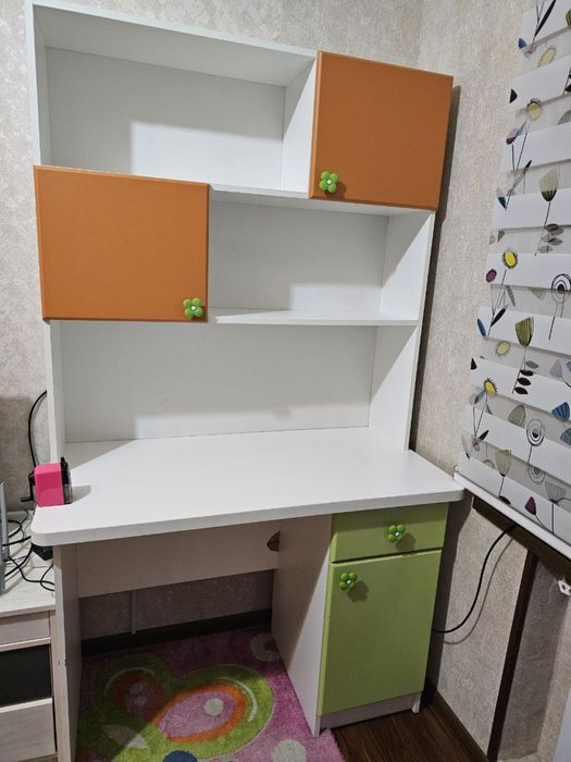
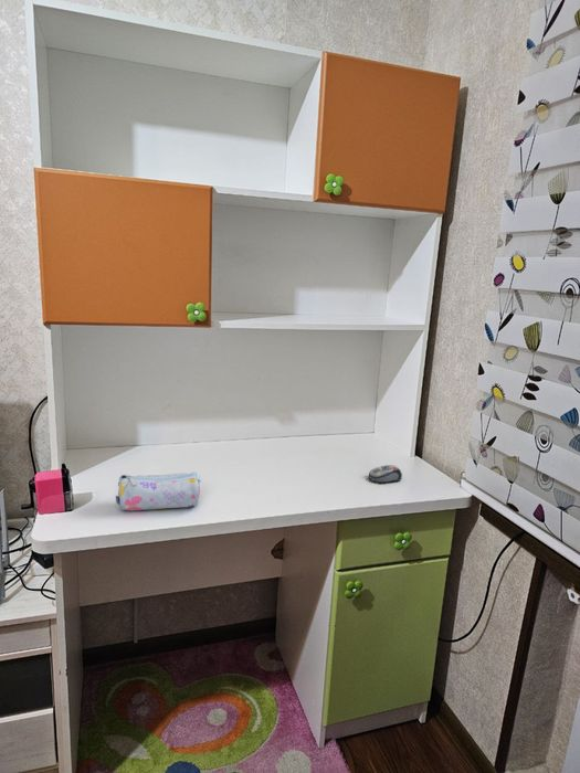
+ pencil case (159, 489)
+ computer mouse (386, 472)
